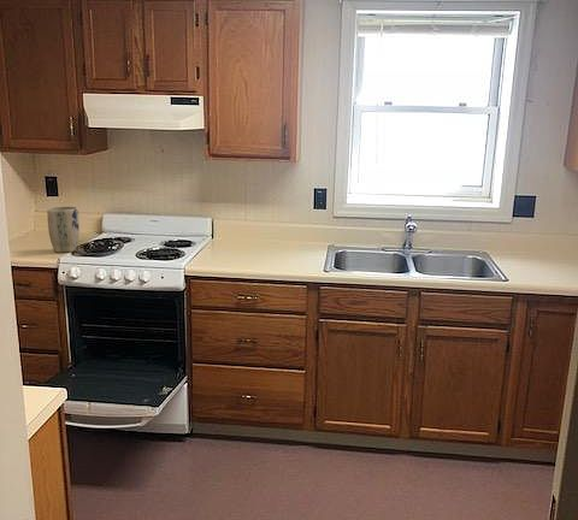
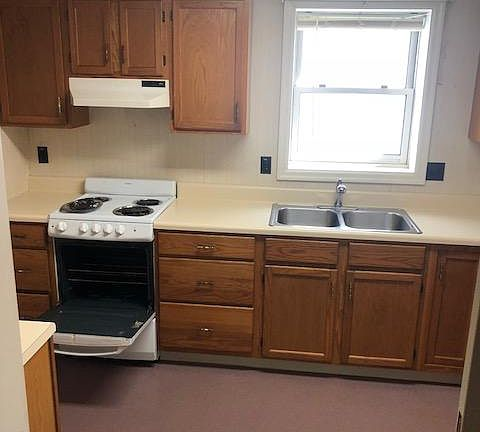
- plant pot (64, 229)
